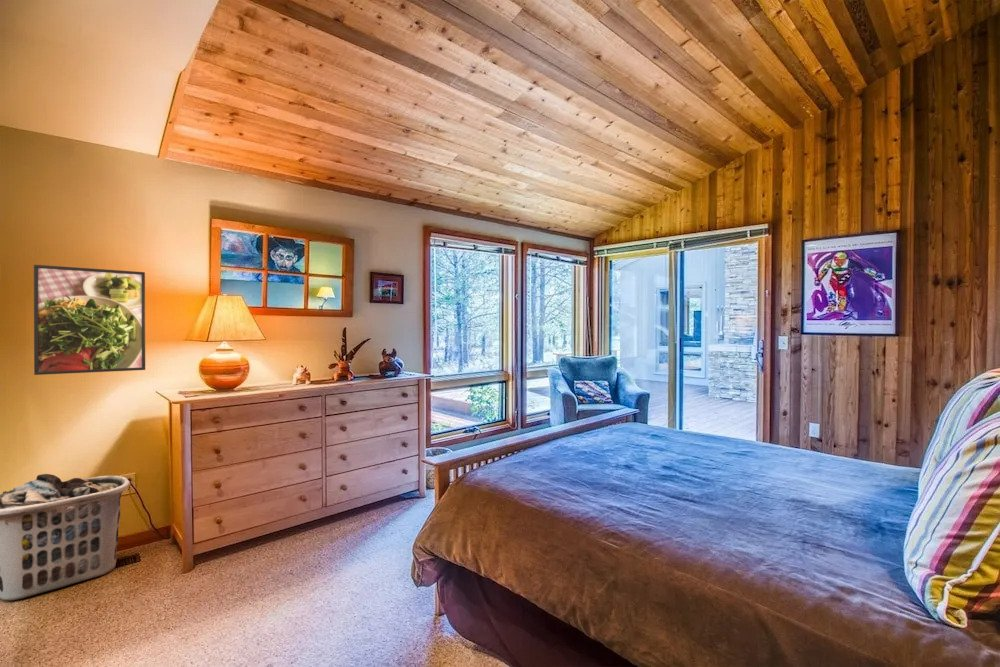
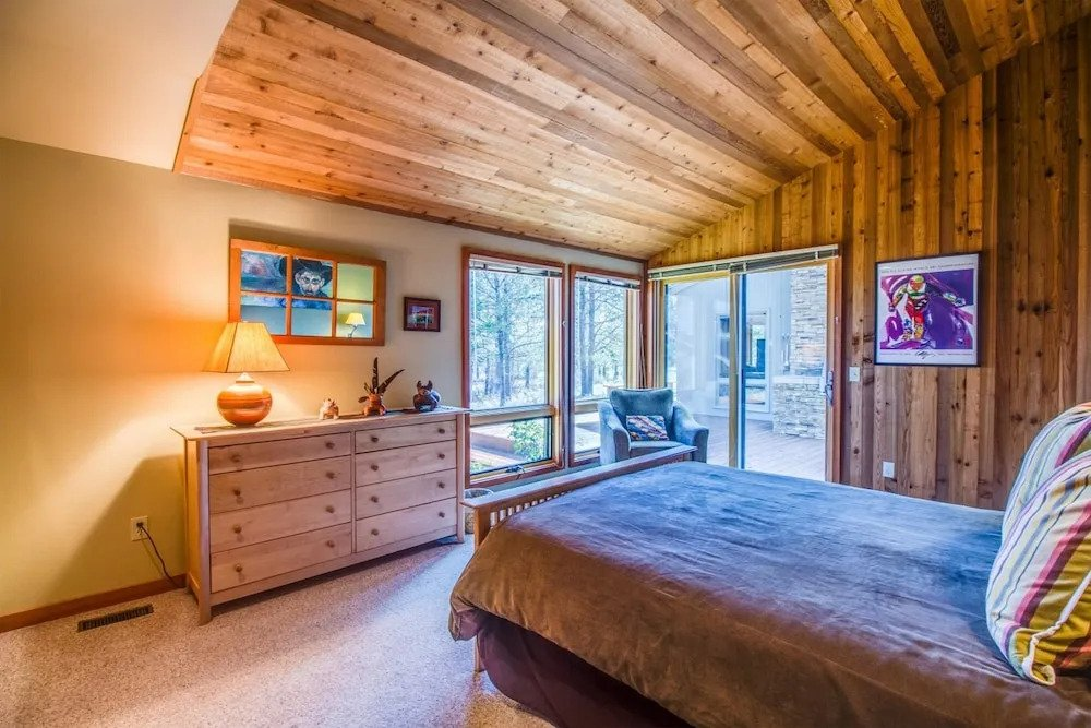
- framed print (92, 320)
- clothes hamper (60, 525)
